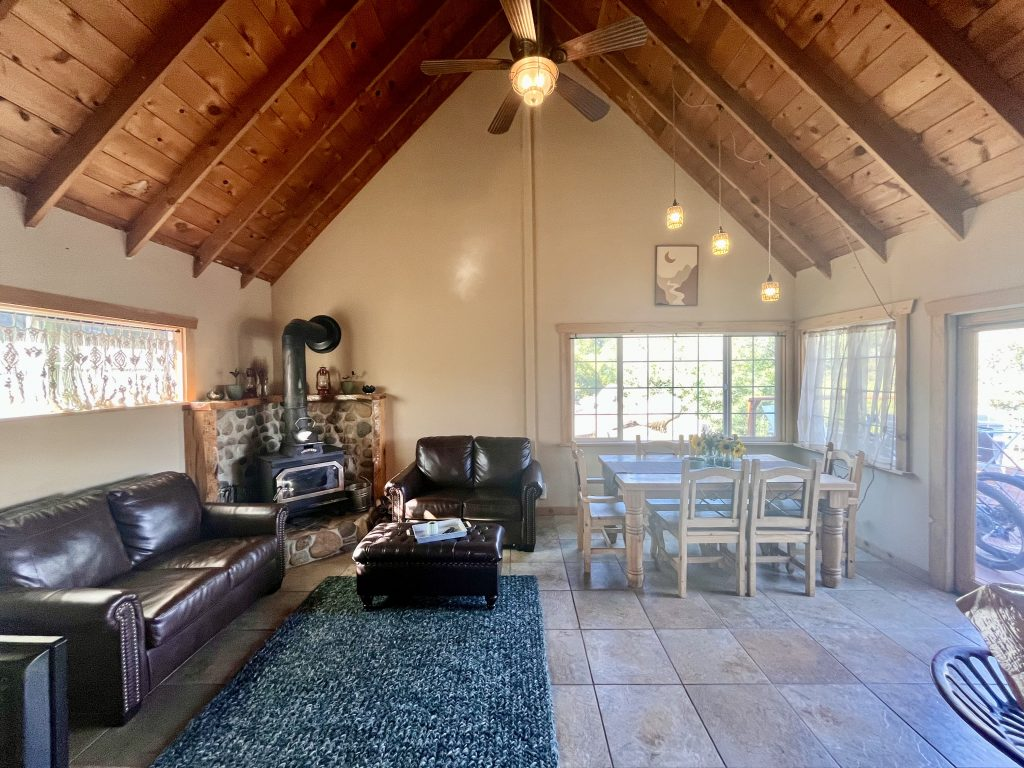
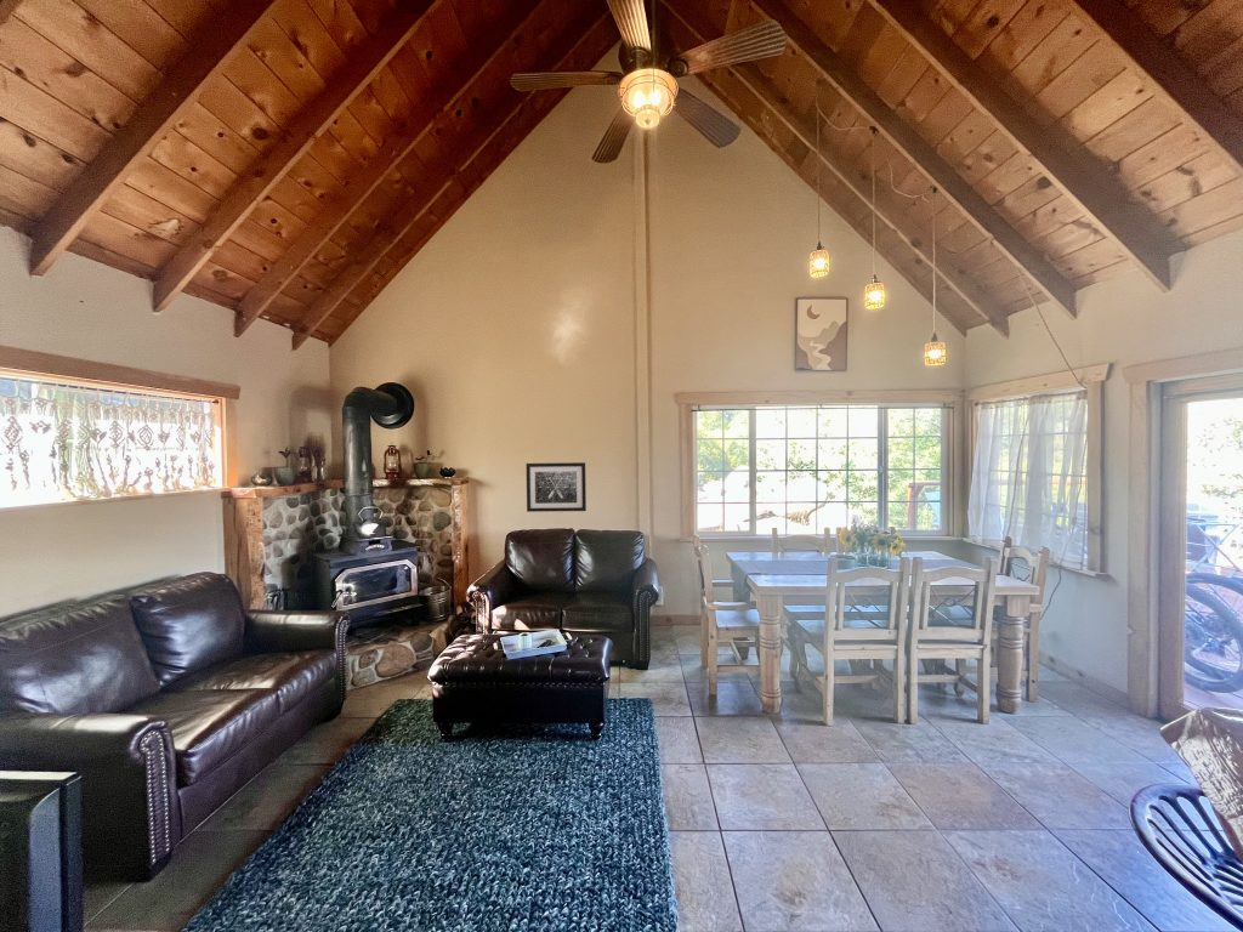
+ wall art (556, 487)
